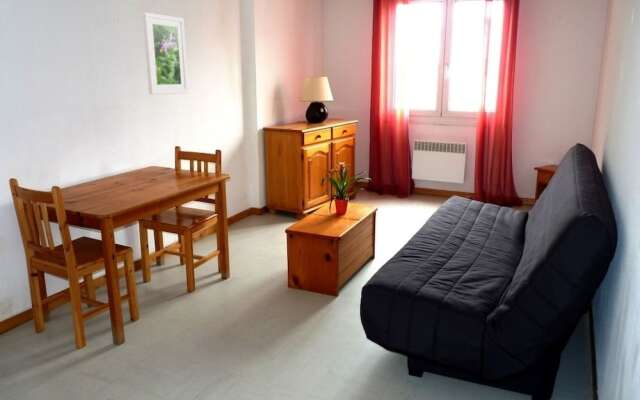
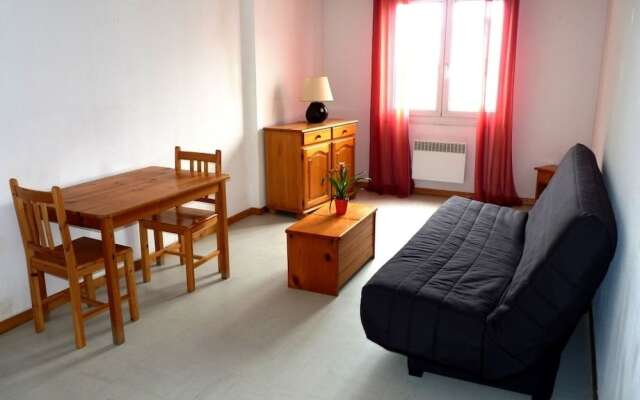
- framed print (166, 55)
